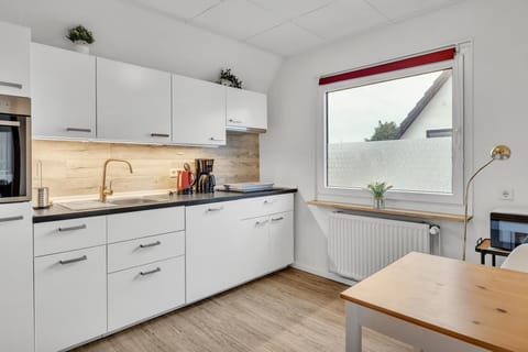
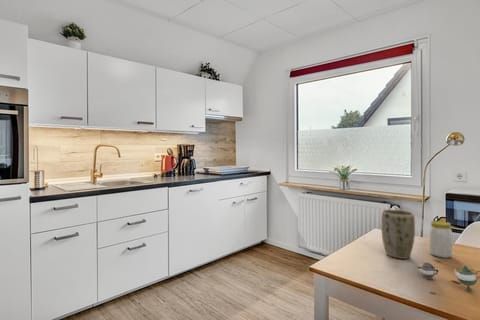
+ plant pot (397, 233)
+ jar (440, 238)
+ teapot (454, 269)
